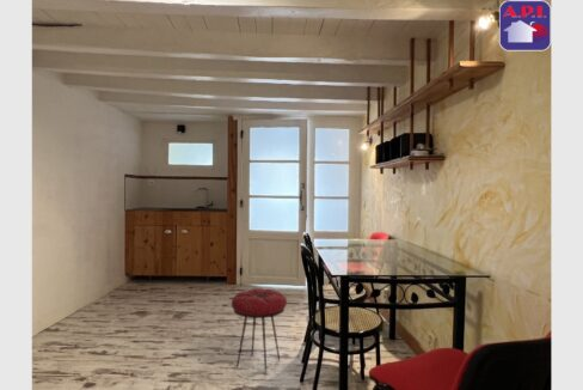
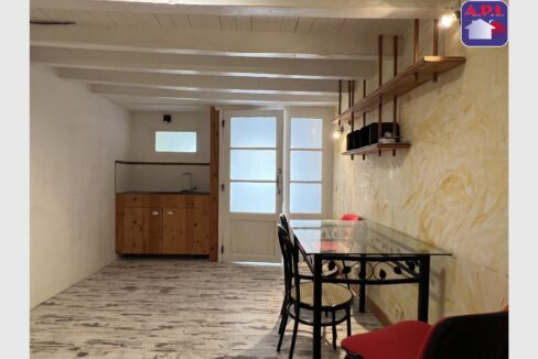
- stool (254, 327)
